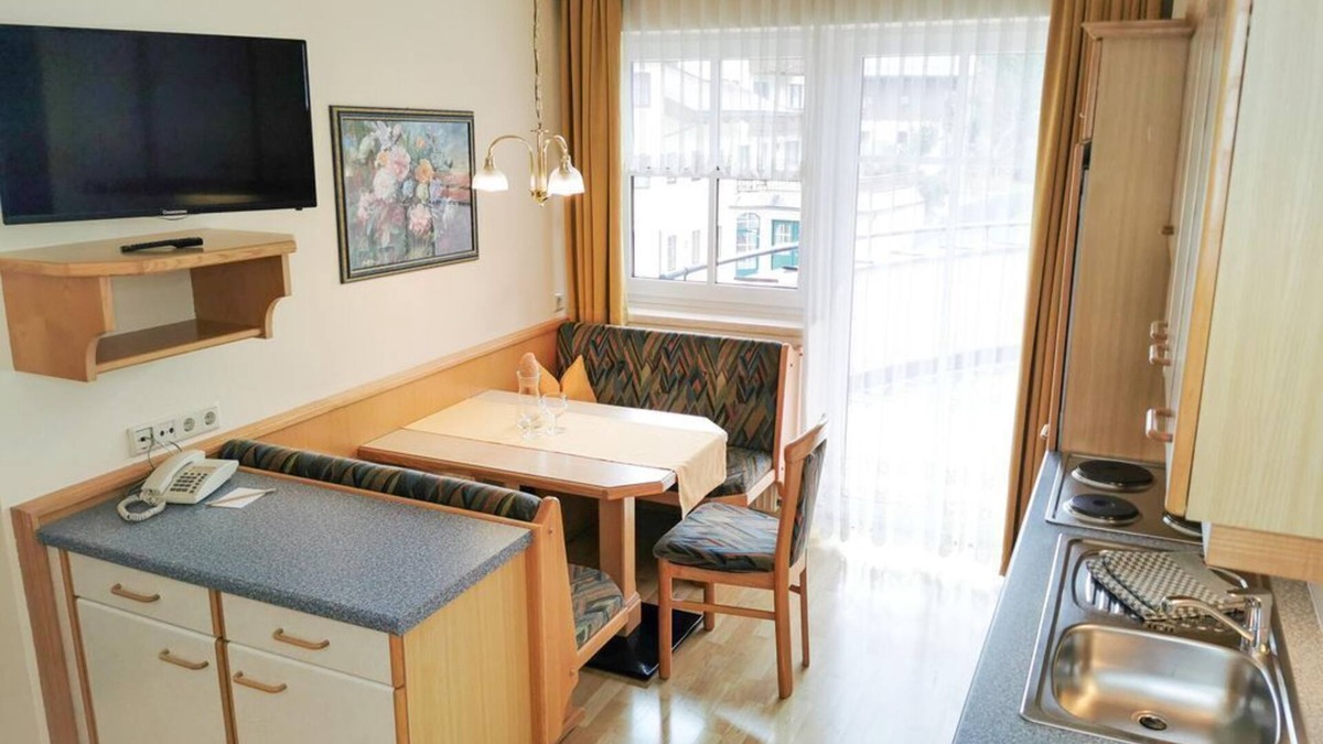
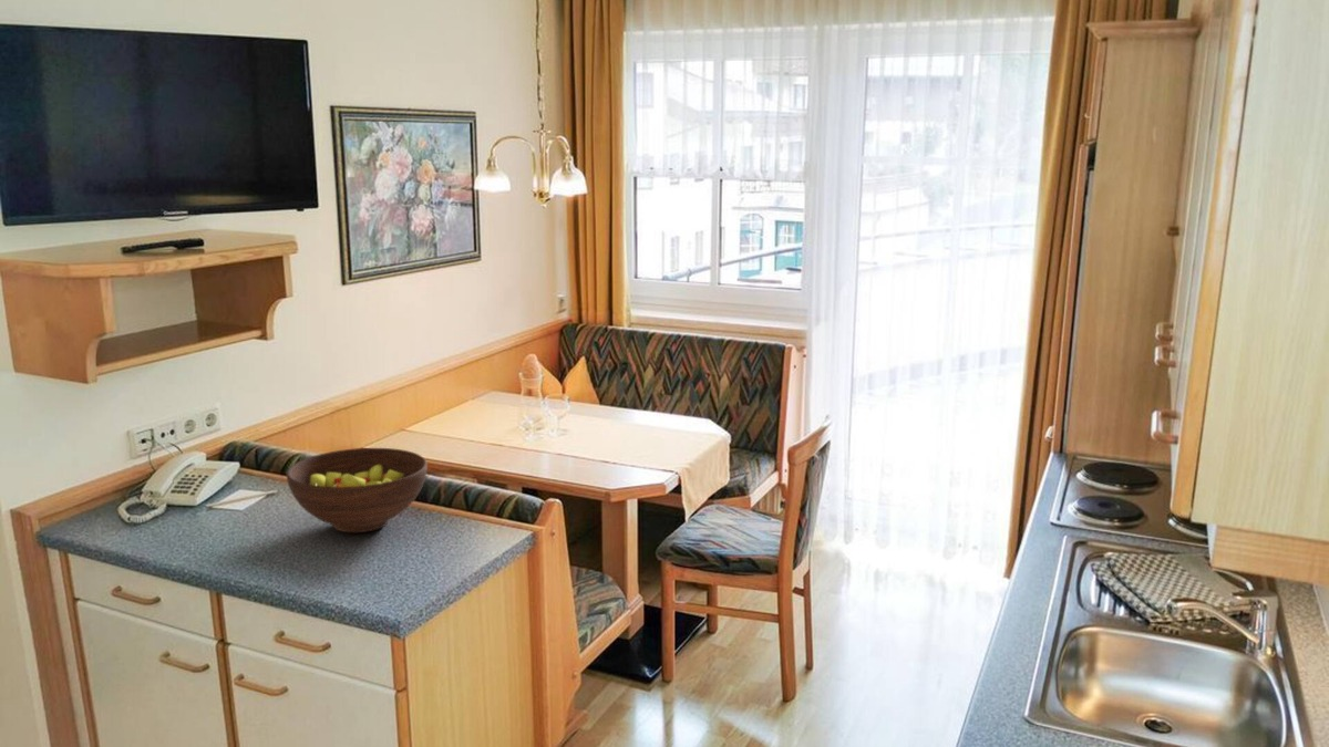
+ fruit bowl (359, 496)
